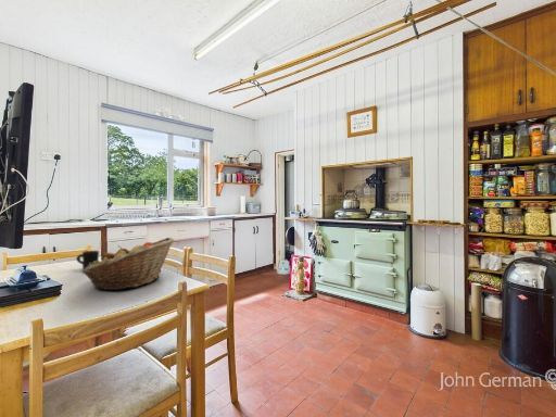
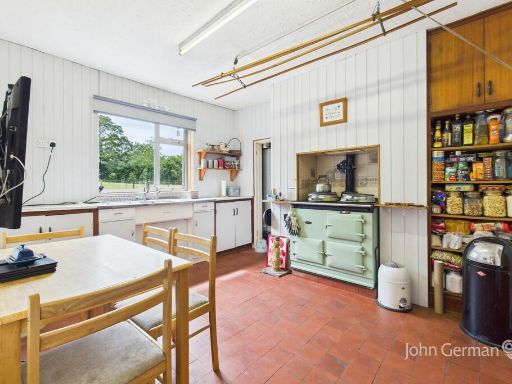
- mug (87, 260)
- fruit basket (132, 260)
